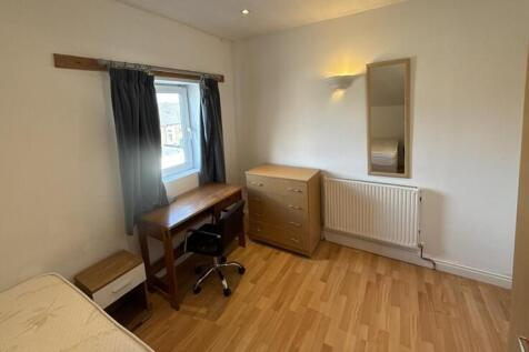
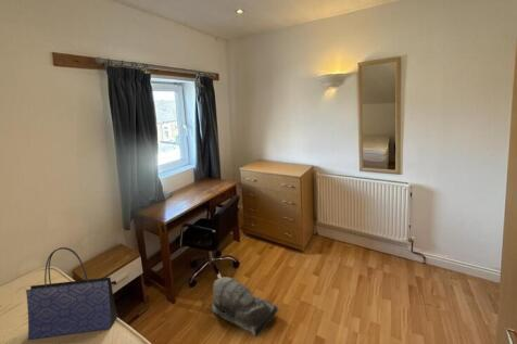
+ tote bag (73, 288)
+ buddha head (240, 296)
